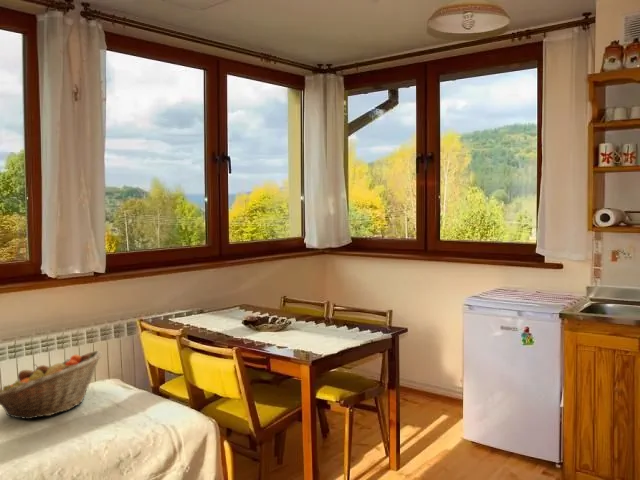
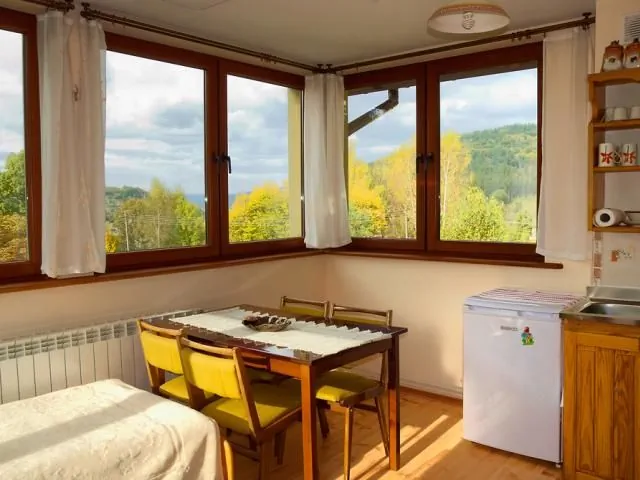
- fruit basket (50, 381)
